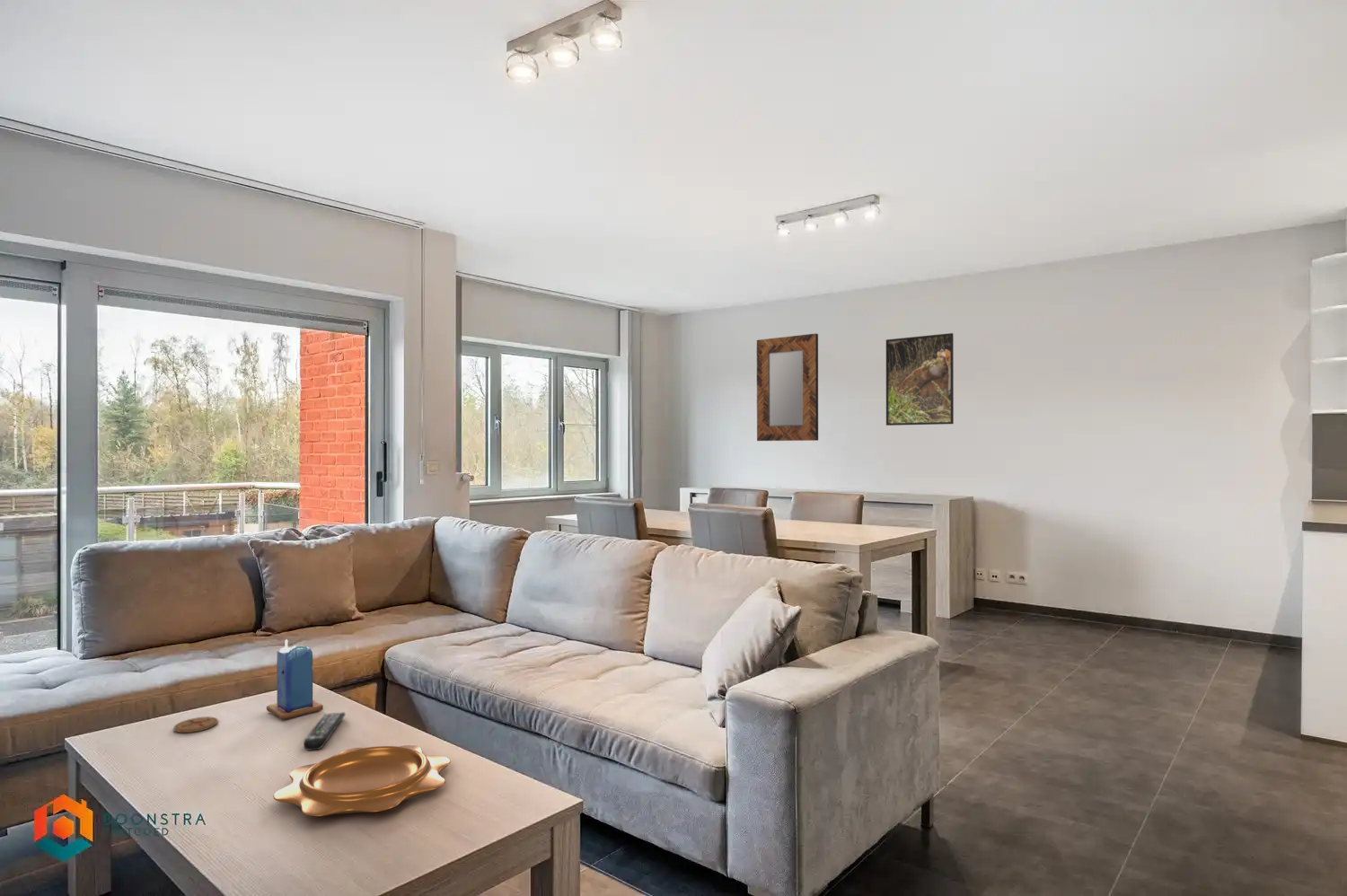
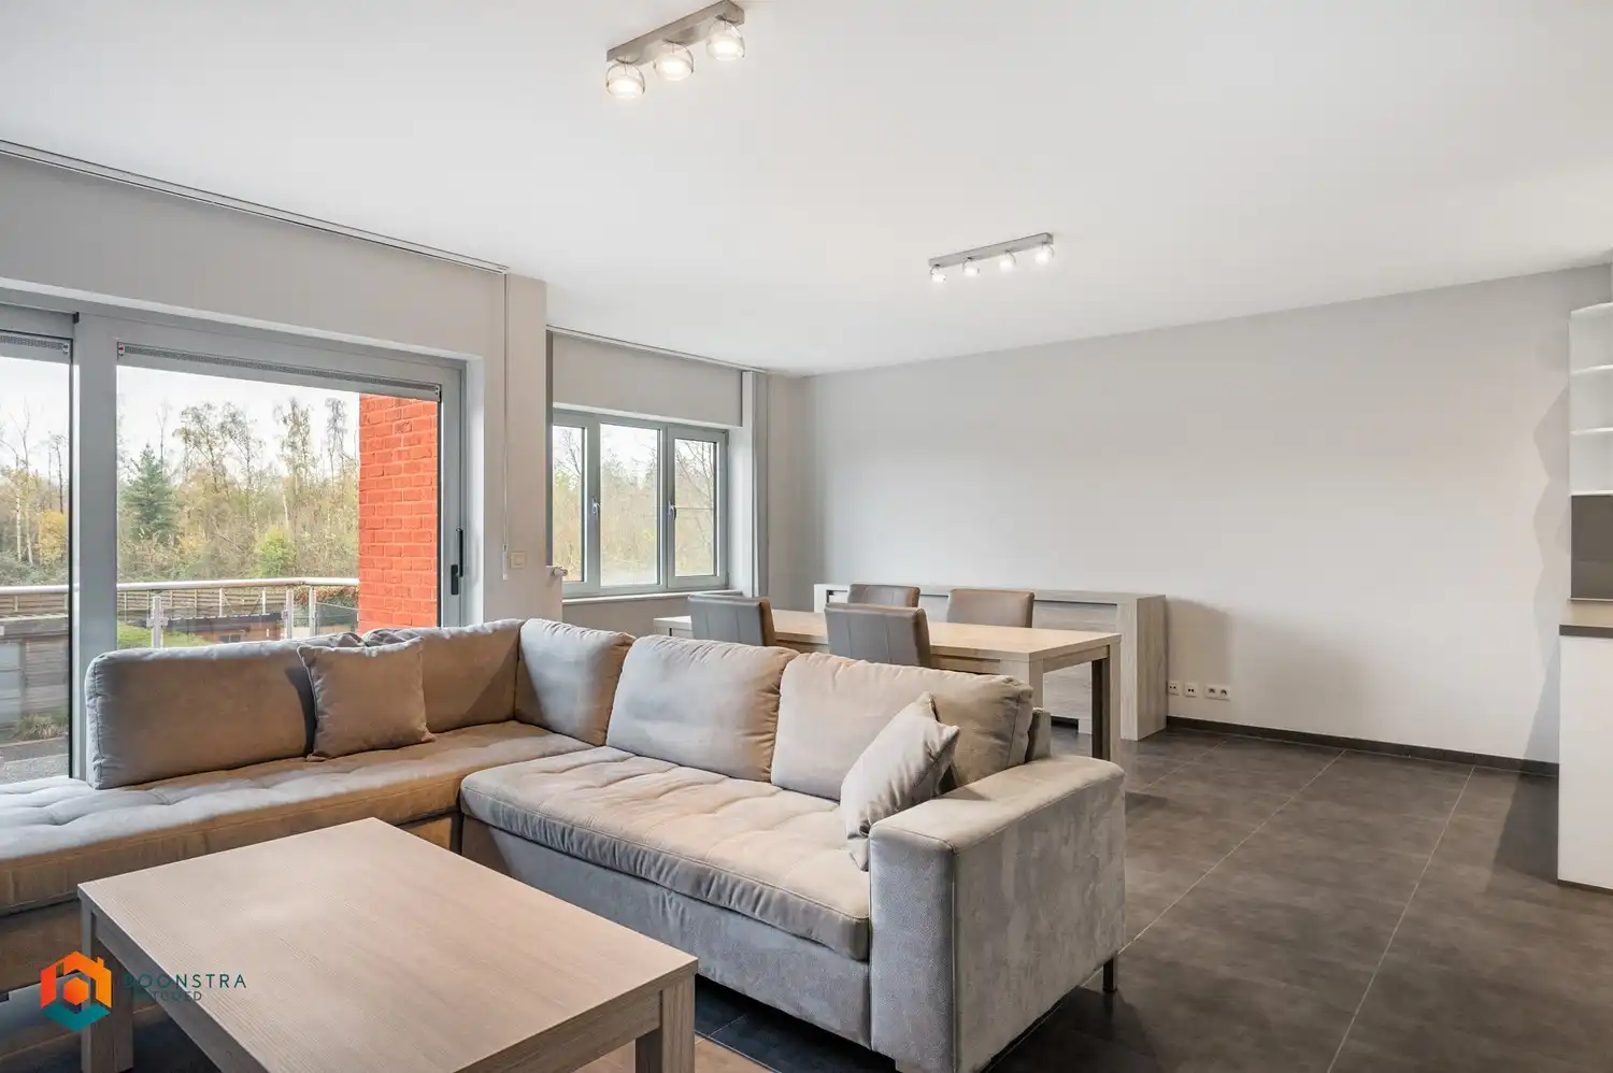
- remote control (325, 729)
- decorative bowl (366, 776)
- coaster (196, 725)
- home mirror (786, 389)
- candle (294, 675)
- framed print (919, 380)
